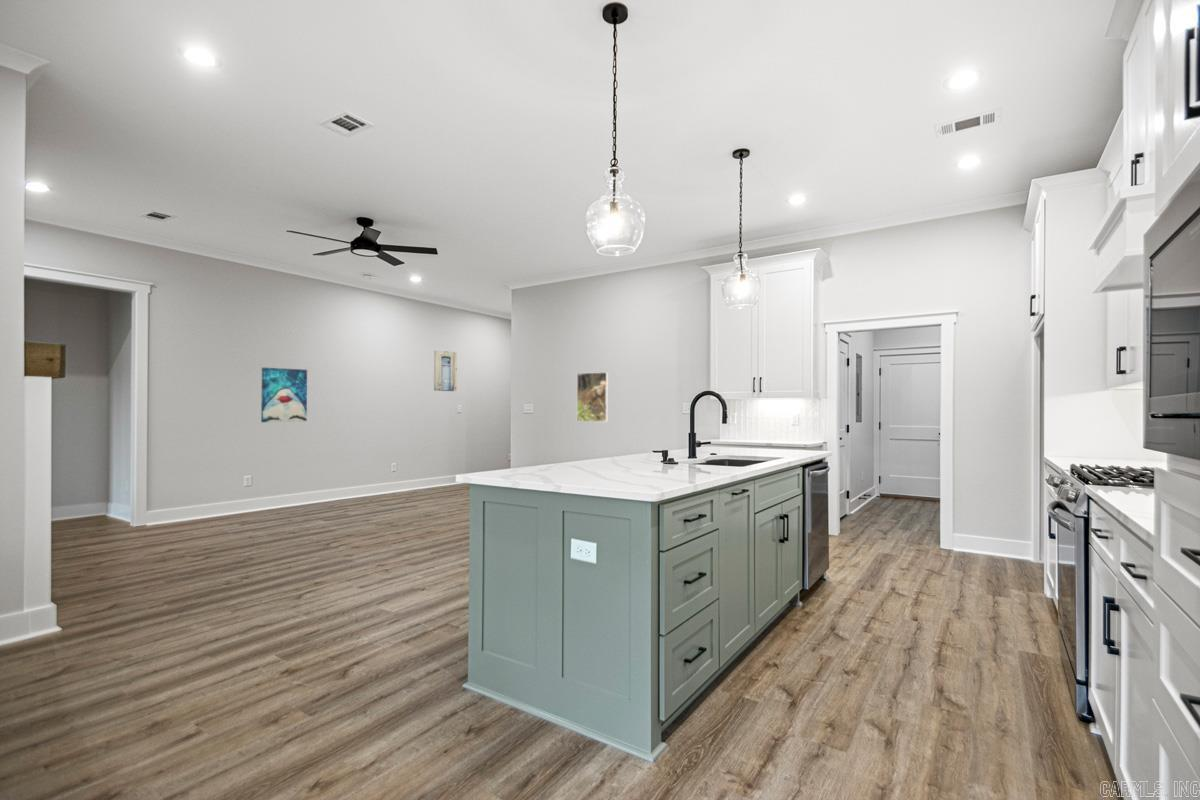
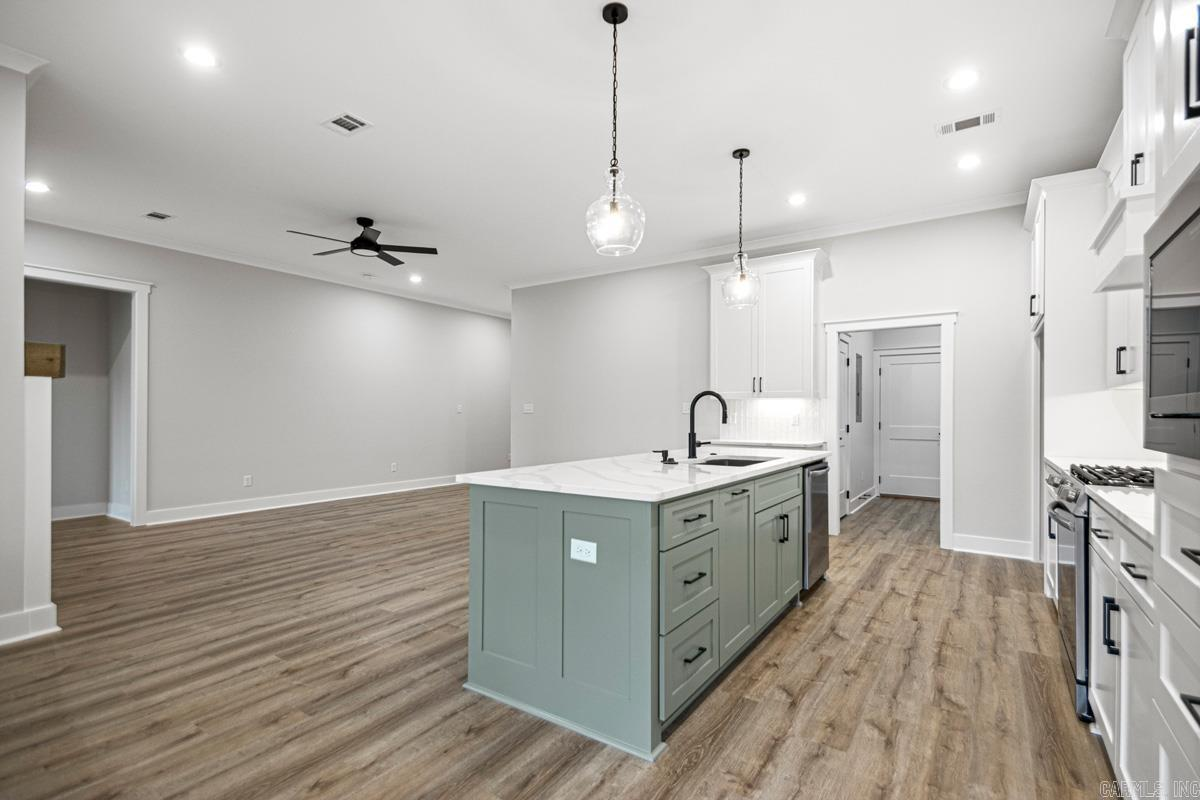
- wall art (445, 371)
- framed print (592, 397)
- wall art (284, 395)
